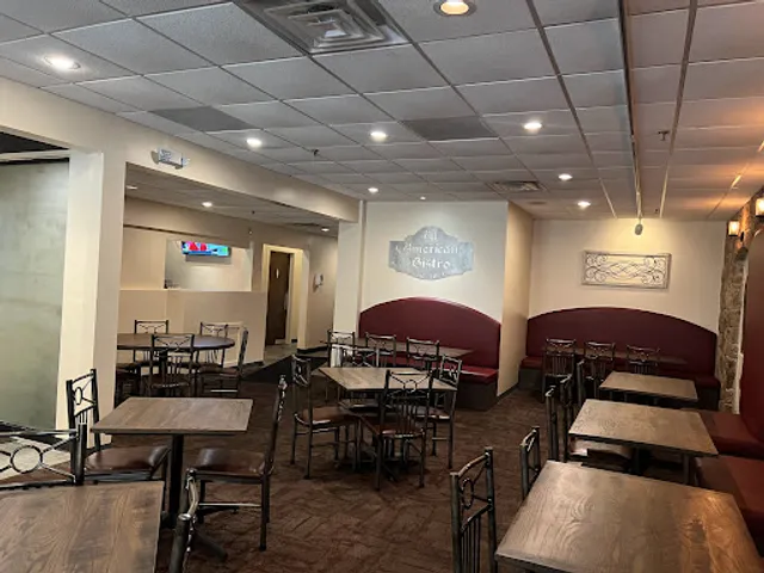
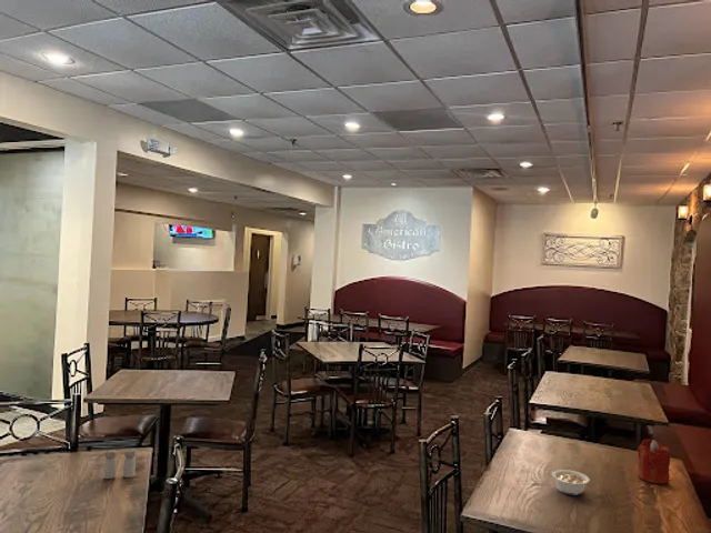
+ candle (653, 459)
+ salt and pepper shaker (116, 463)
+ legume (569, 482)
